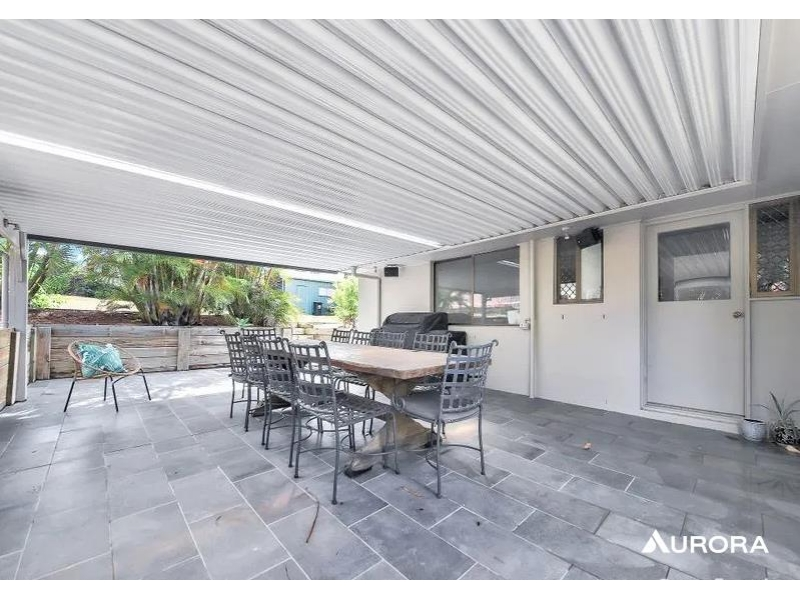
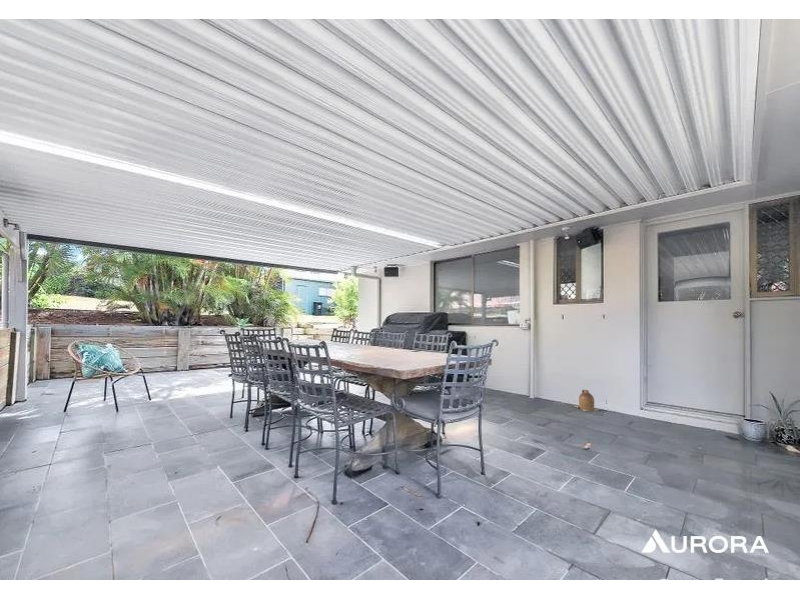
+ ceramic jug (585, 399)
